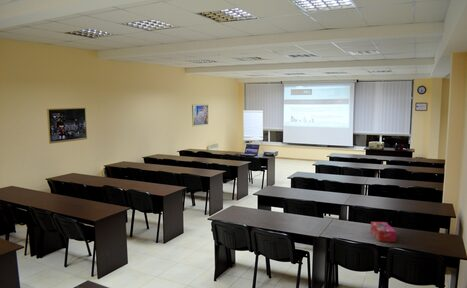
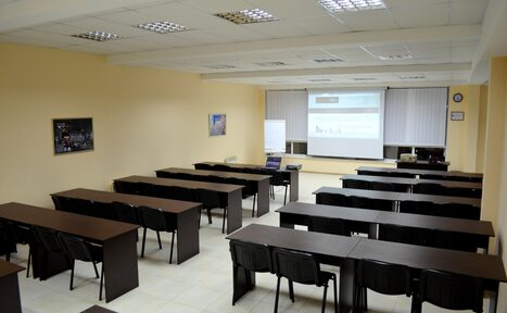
- tissue box (382, 231)
